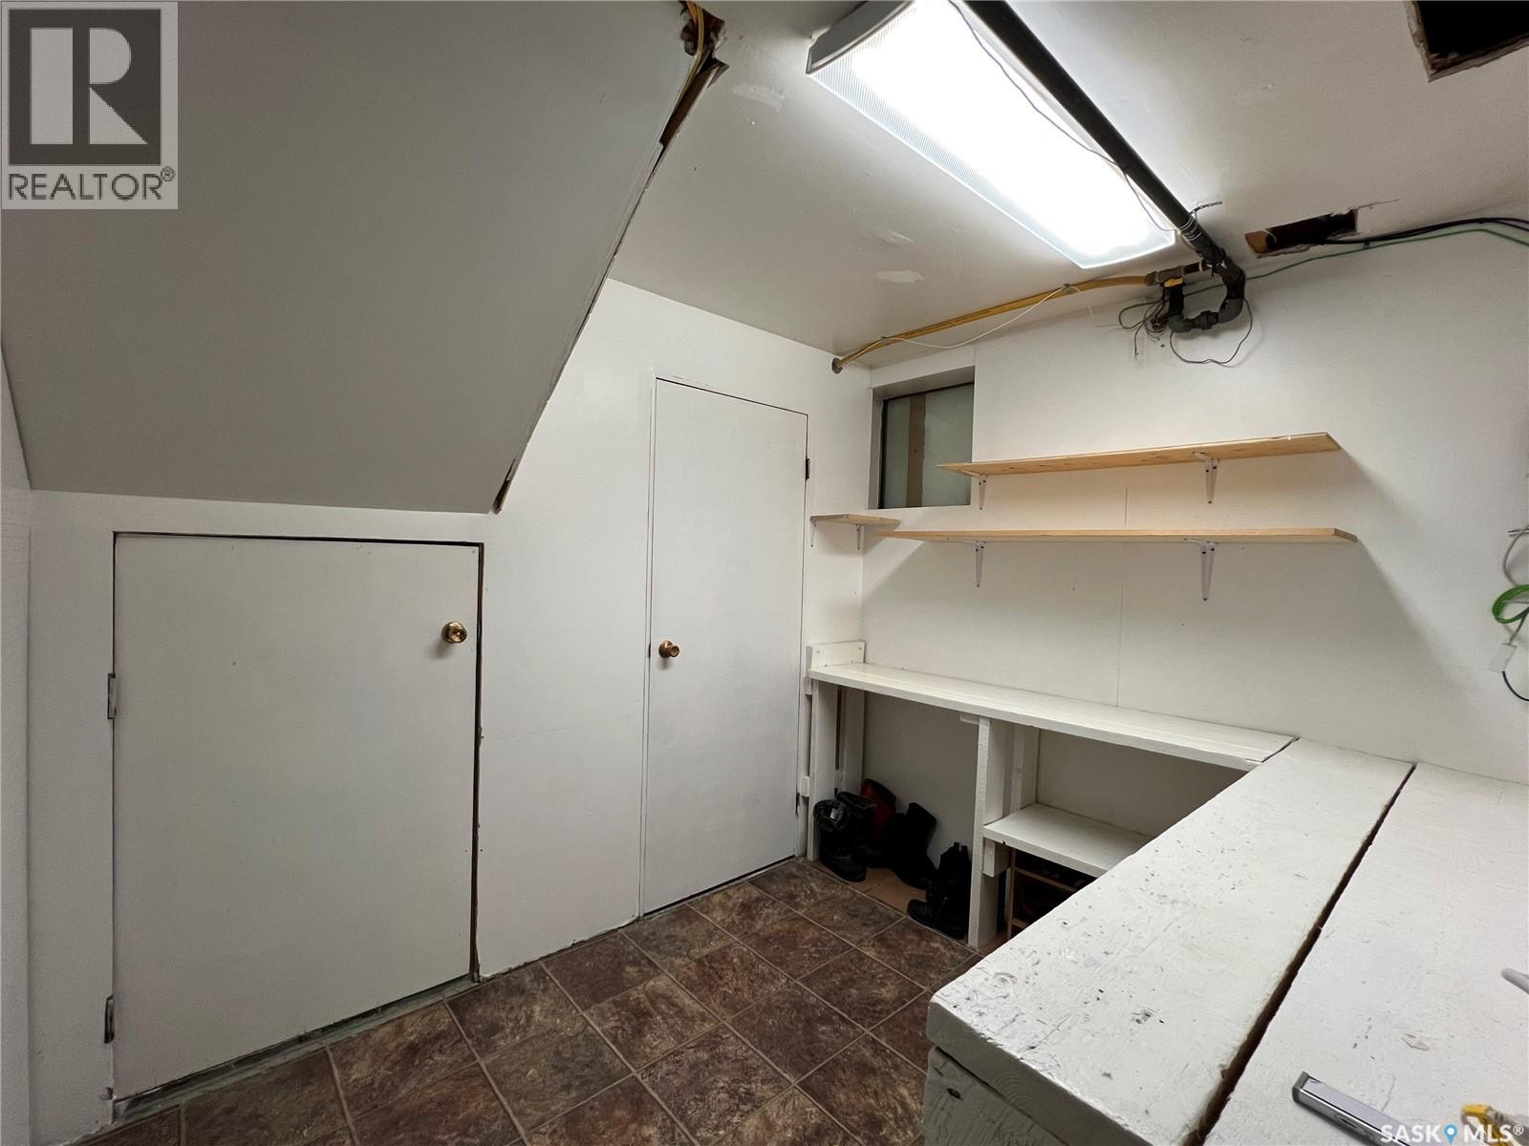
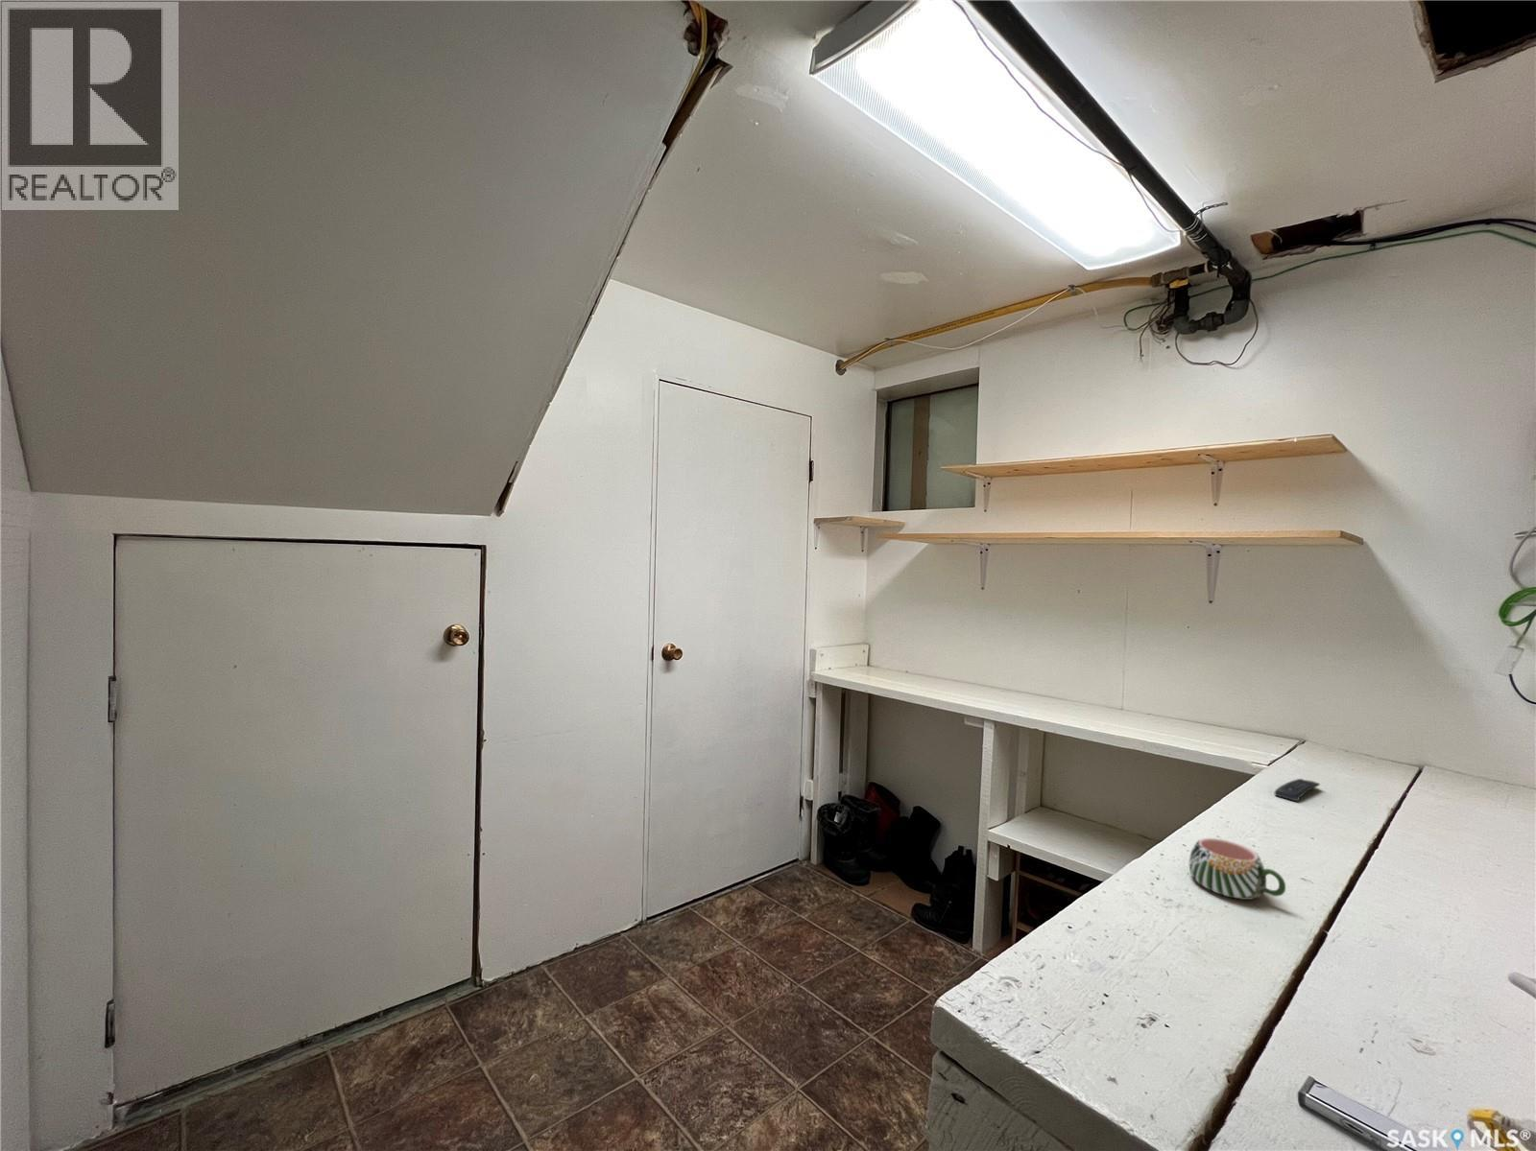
+ mug (1236, 871)
+ remote control (1298, 787)
